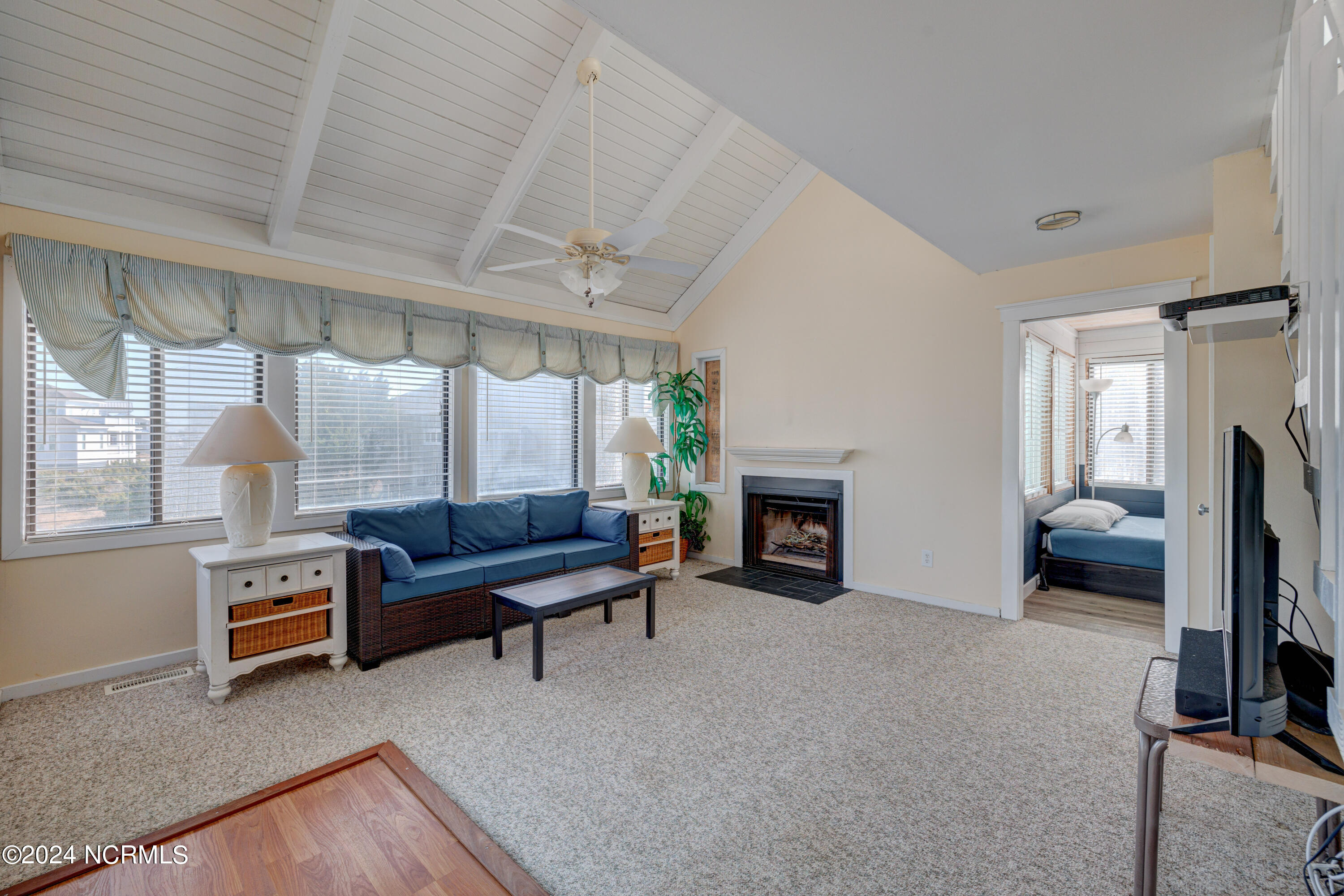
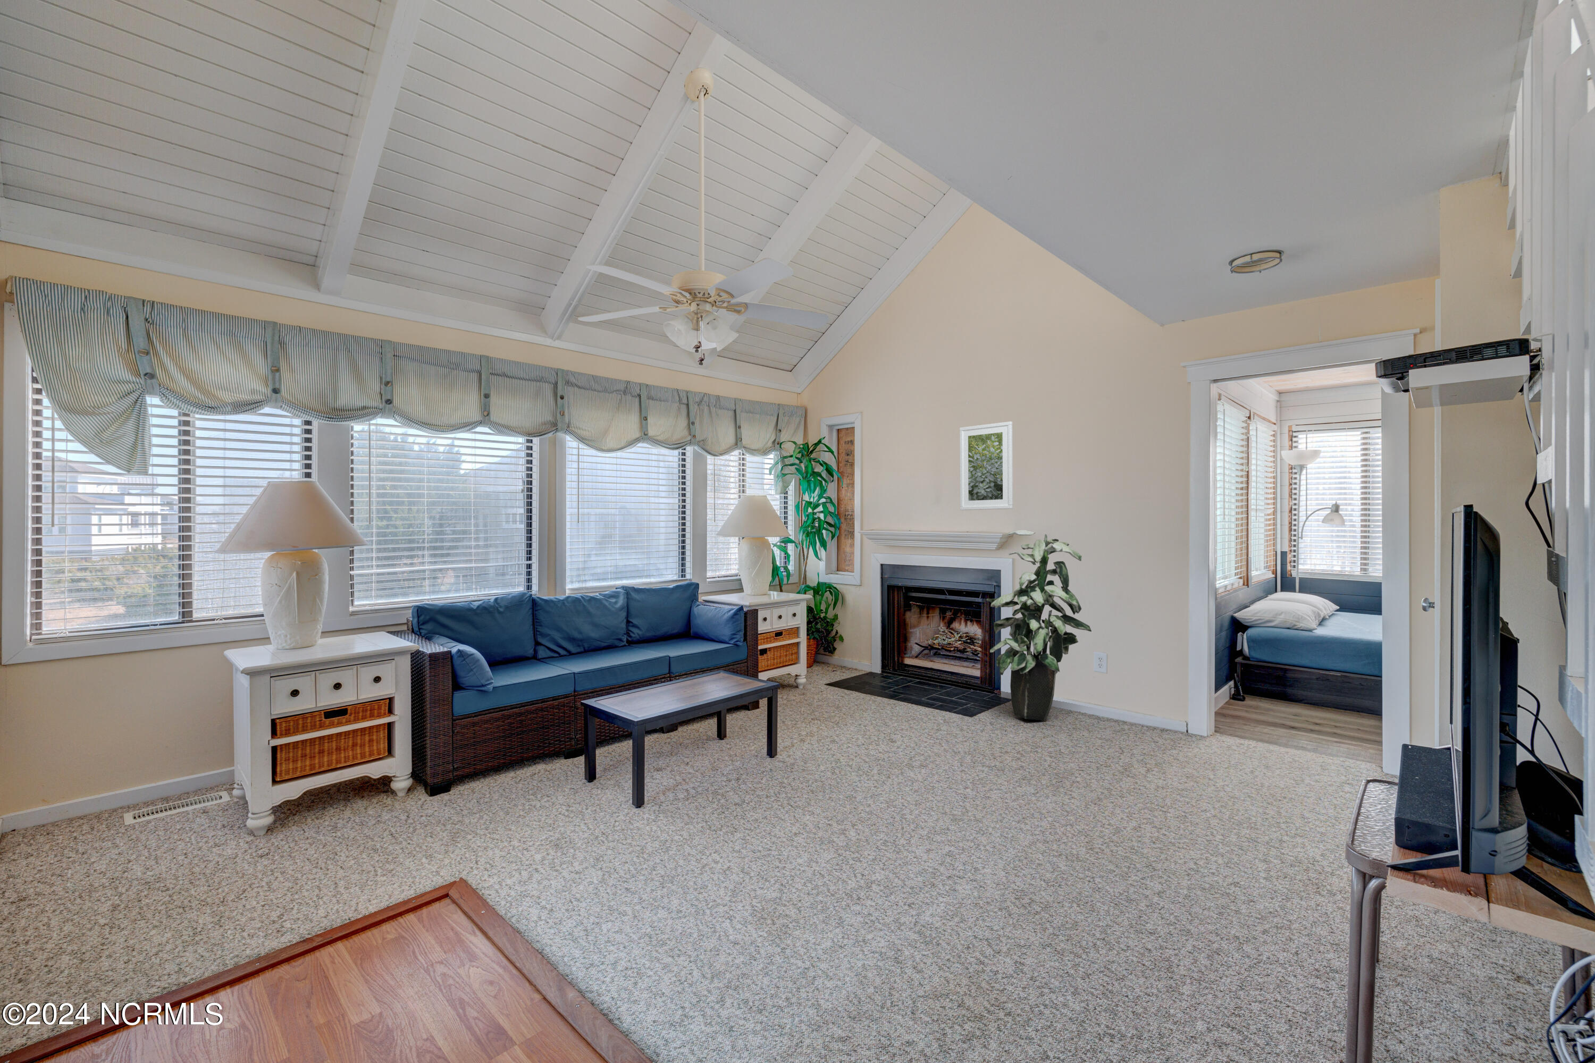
+ indoor plant (1032, 623)
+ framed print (985, 466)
